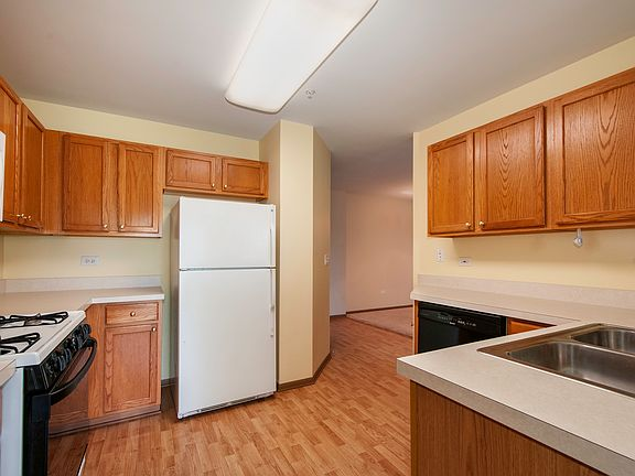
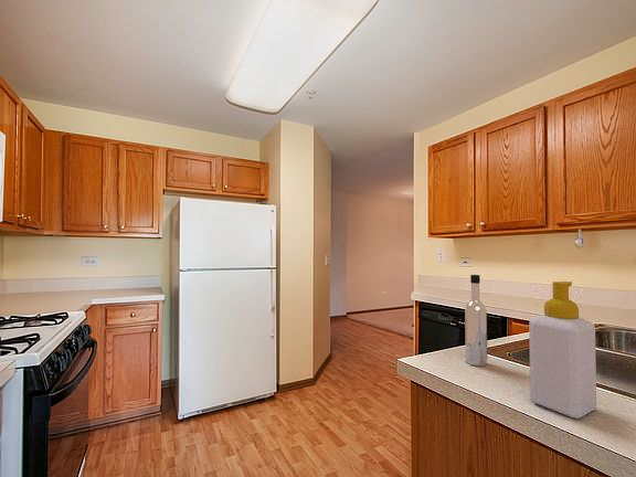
+ soap bottle (561, 343)
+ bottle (476, 318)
